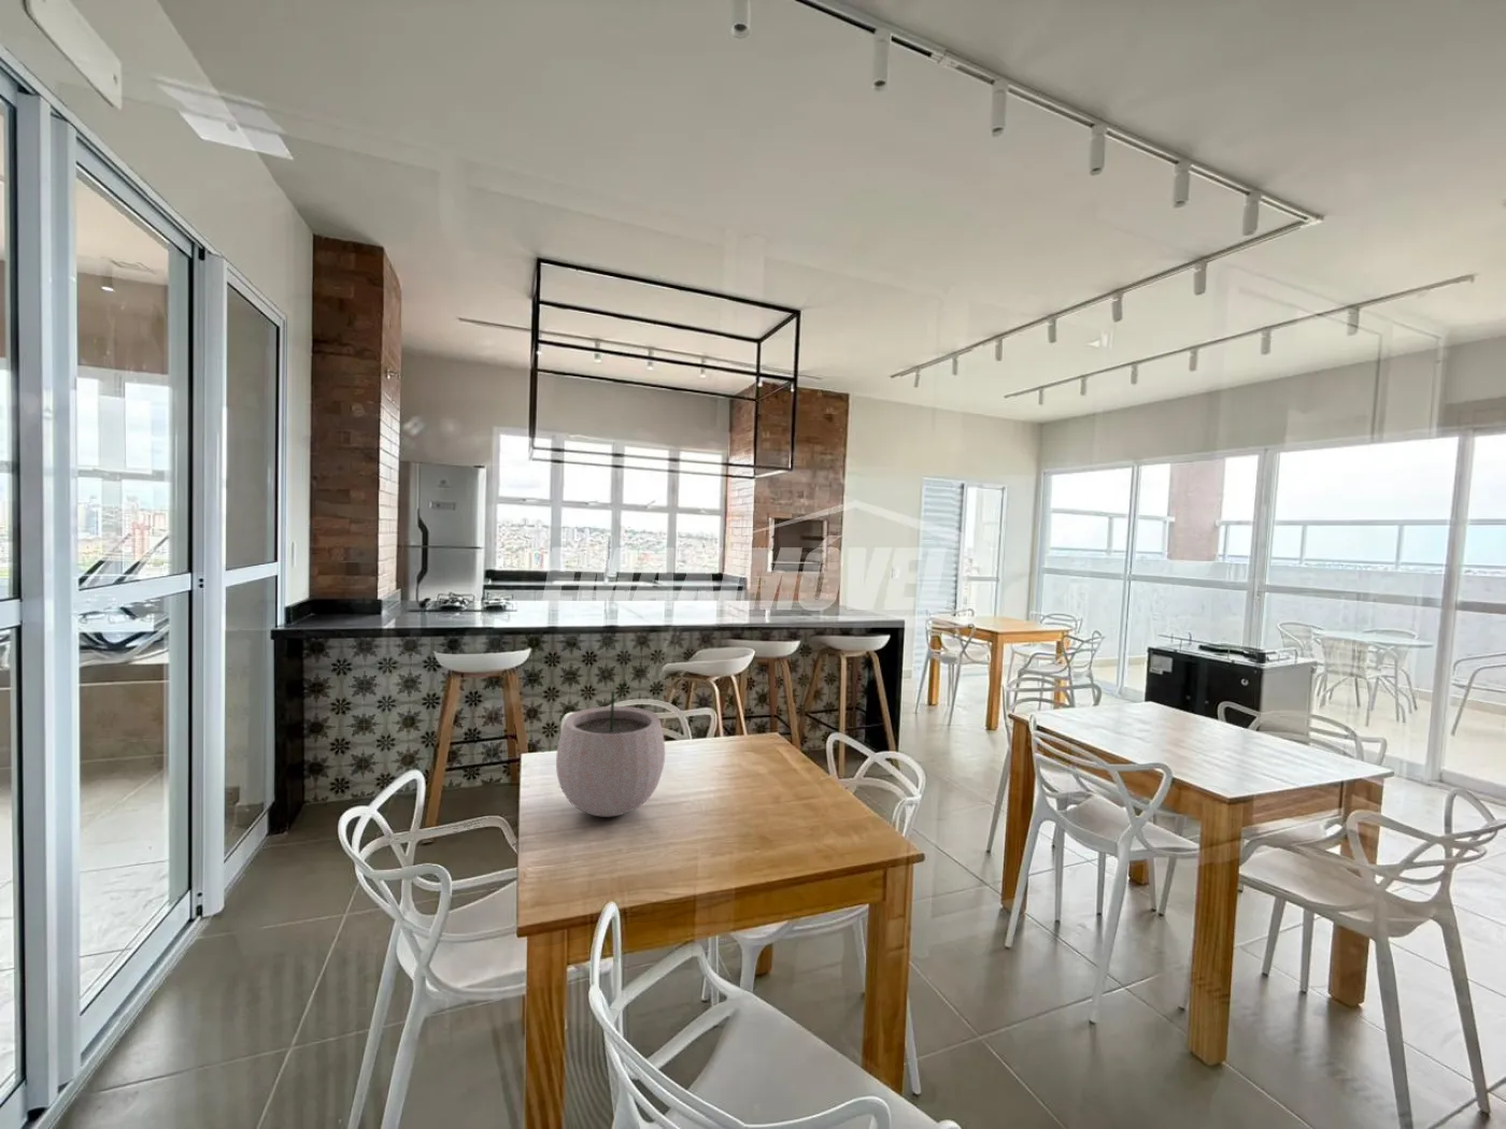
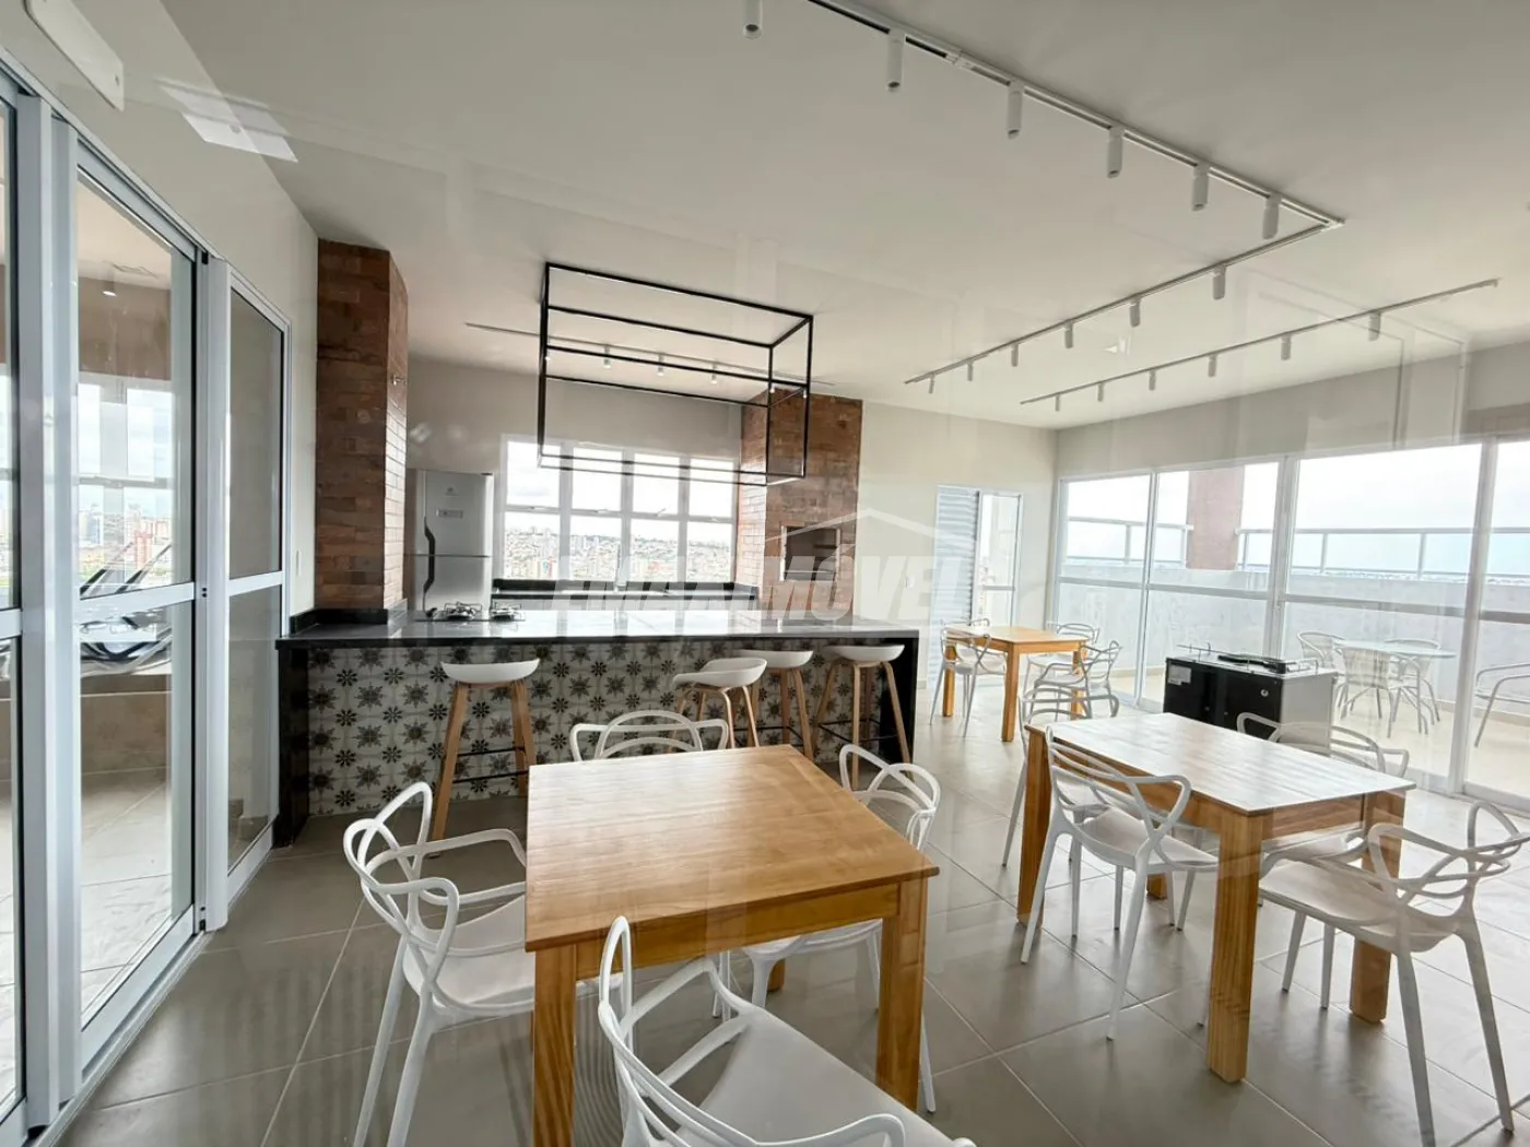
- plant pot (611, 744)
